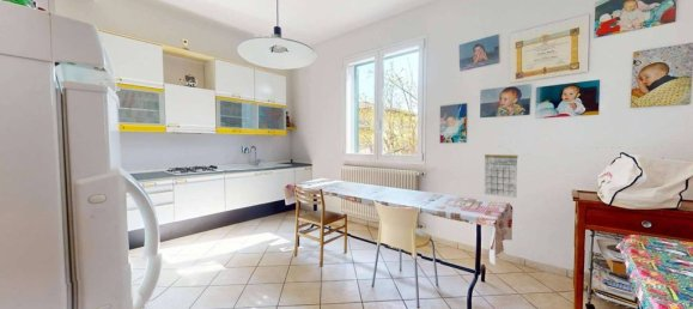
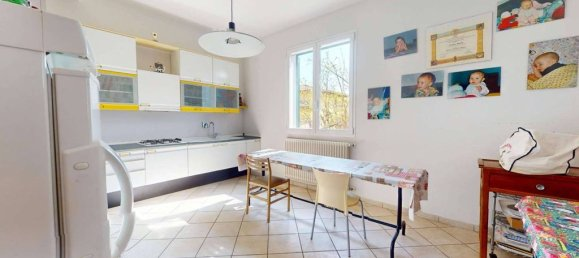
- calendar (500, 170)
